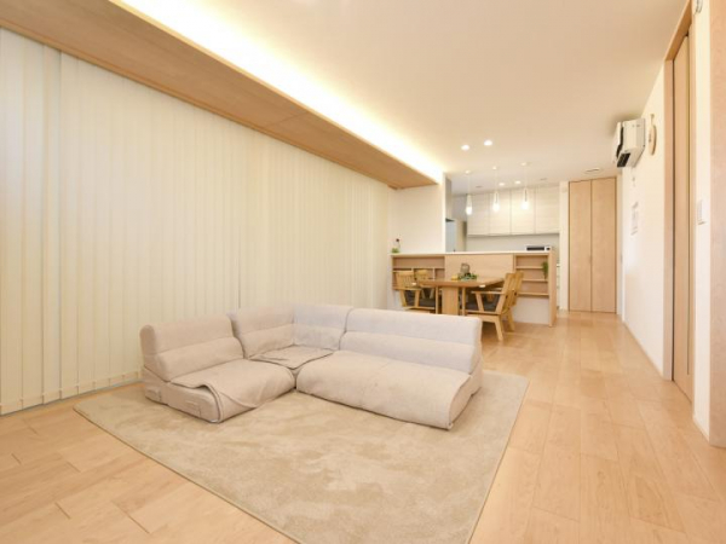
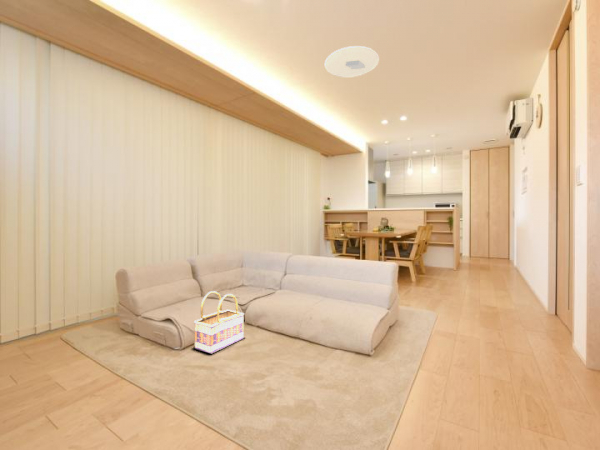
+ ceiling light (351, 60)
+ basket (220, 317)
